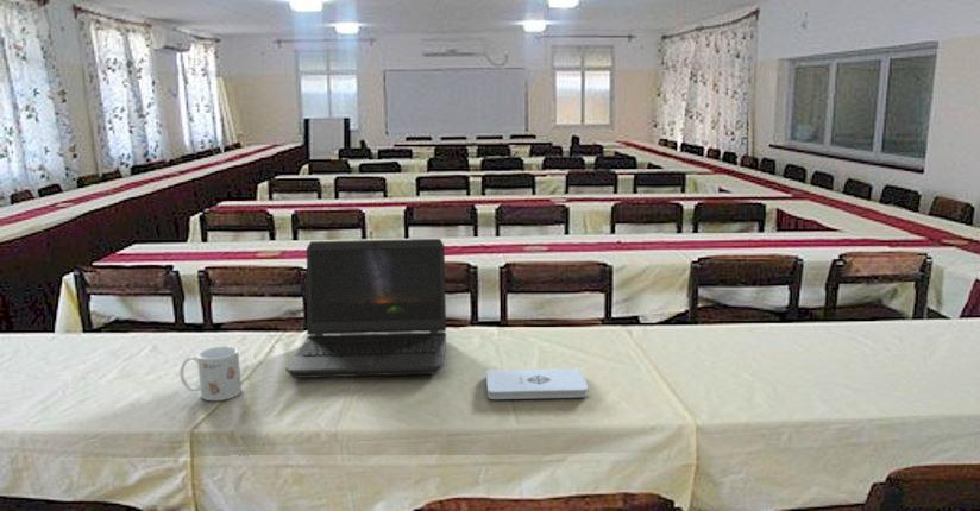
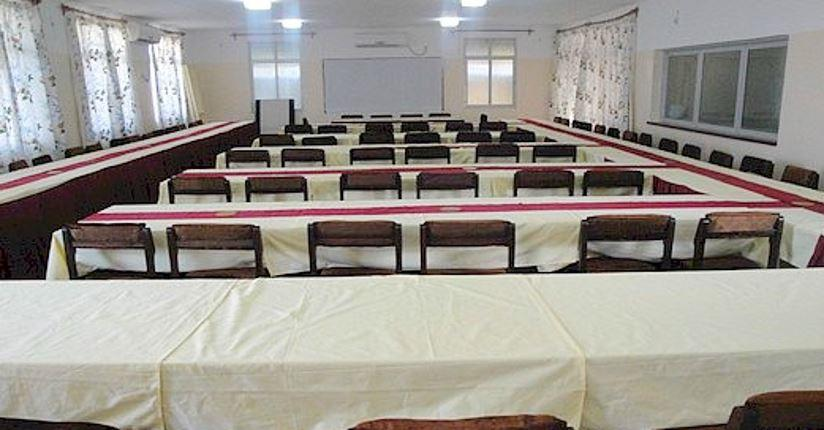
- notepad (535, 383)
- laptop computer (370, 304)
- mug (209, 373)
